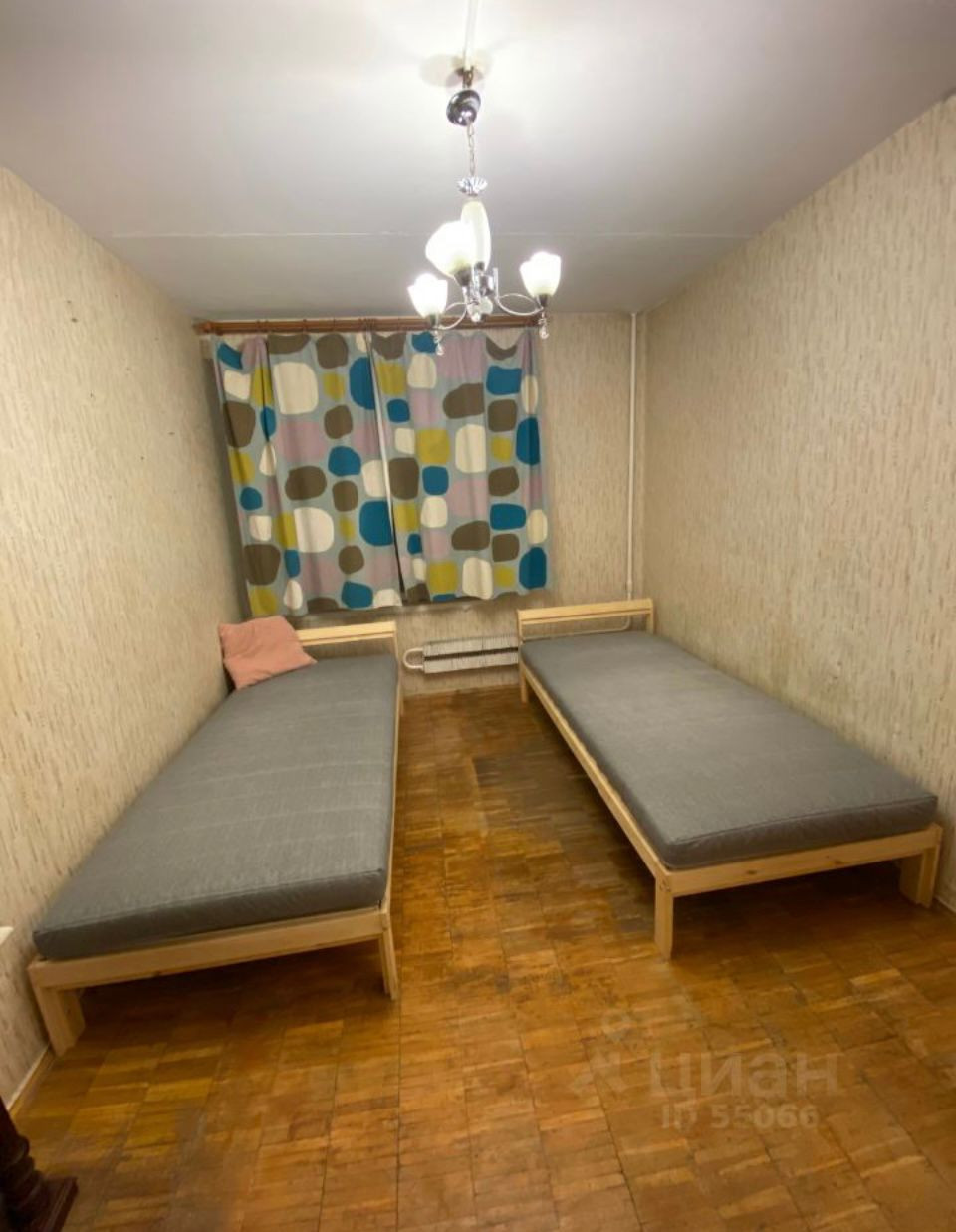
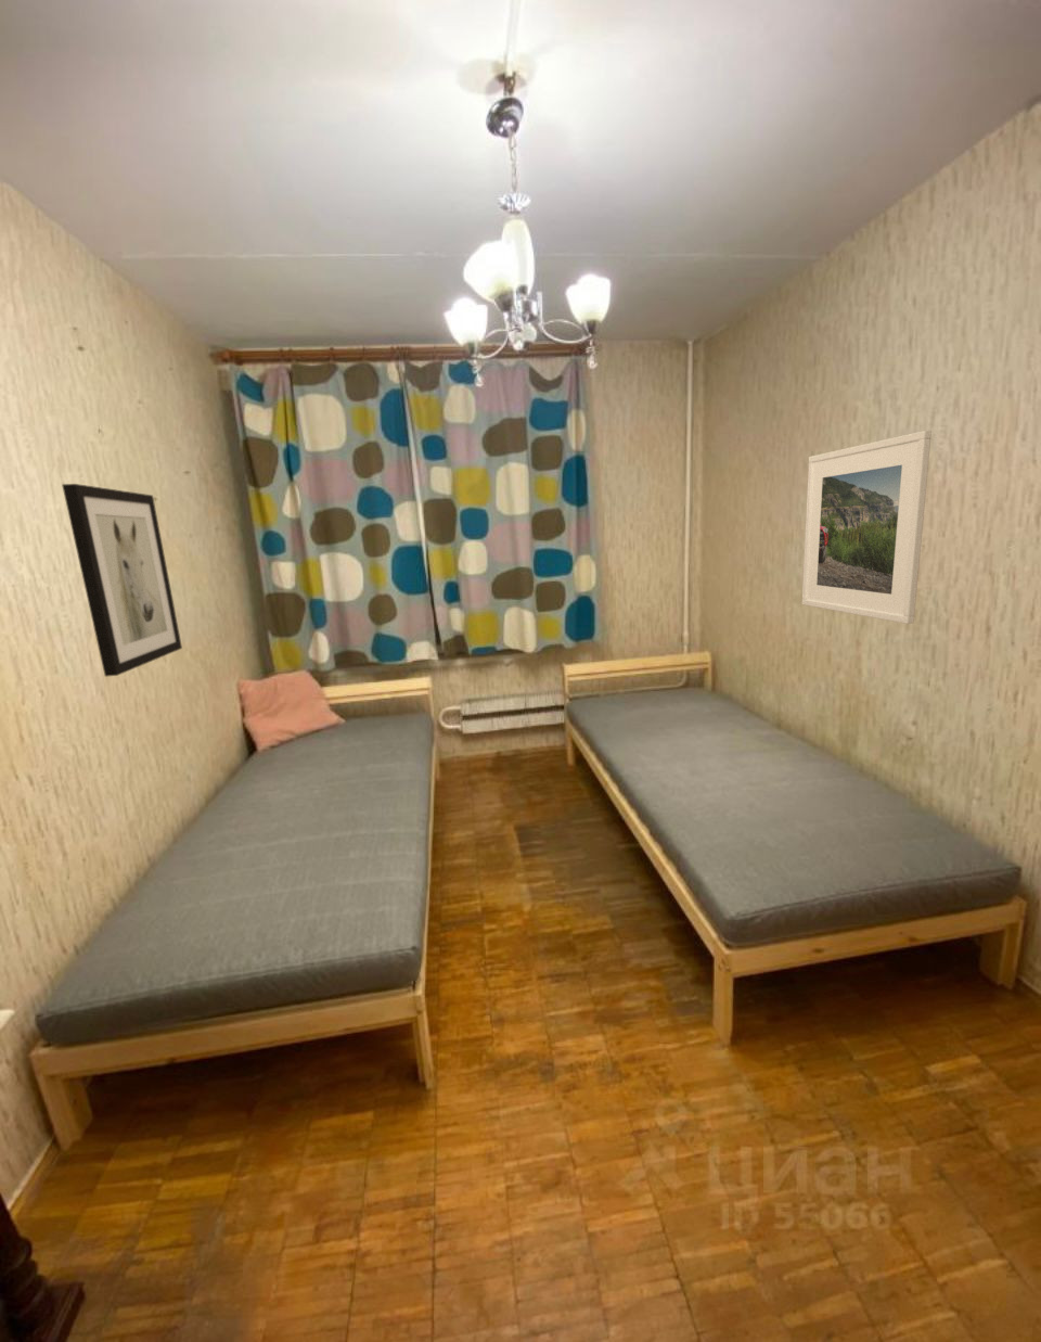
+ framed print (856, 532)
+ wall art (131, 578)
